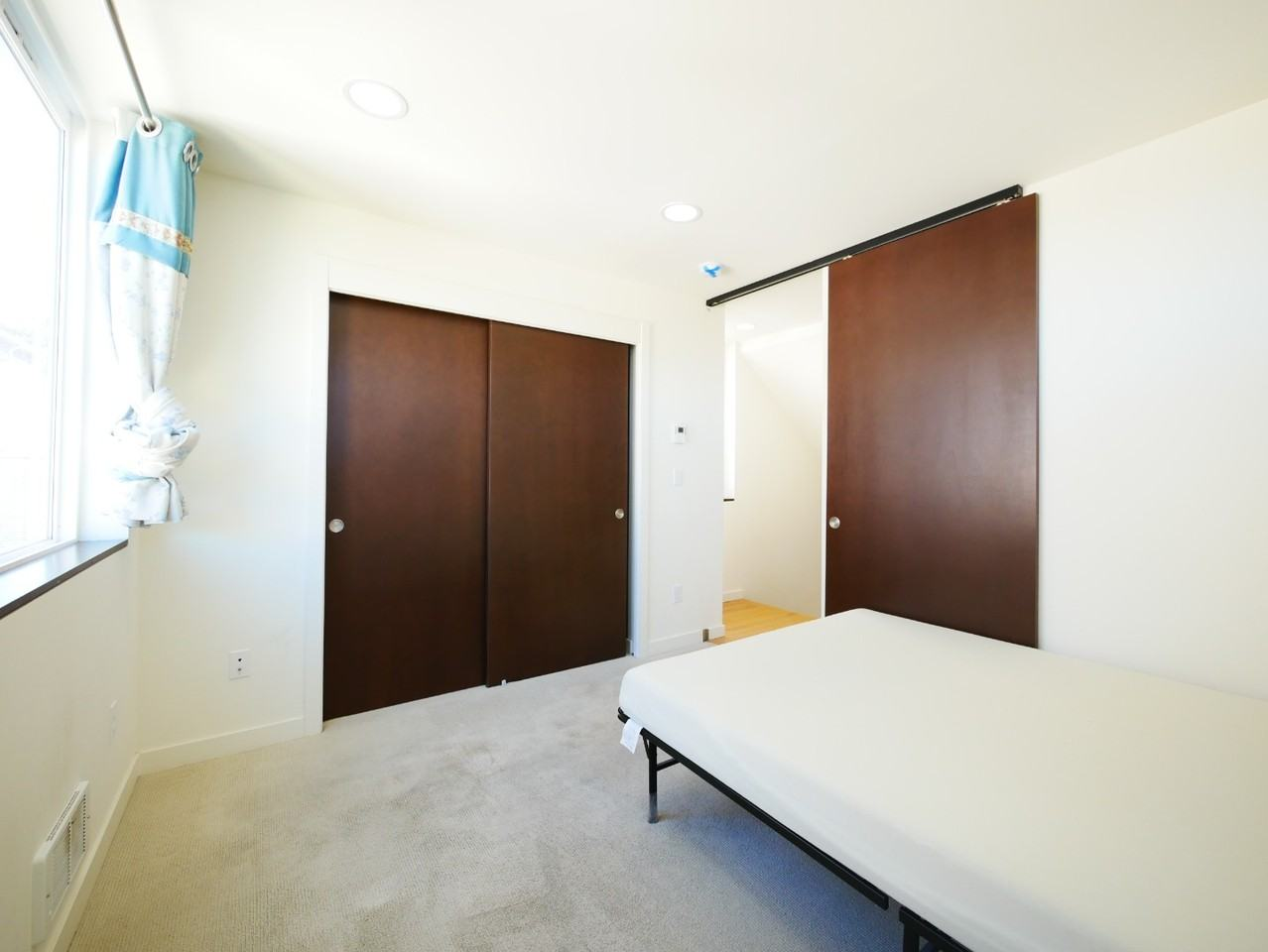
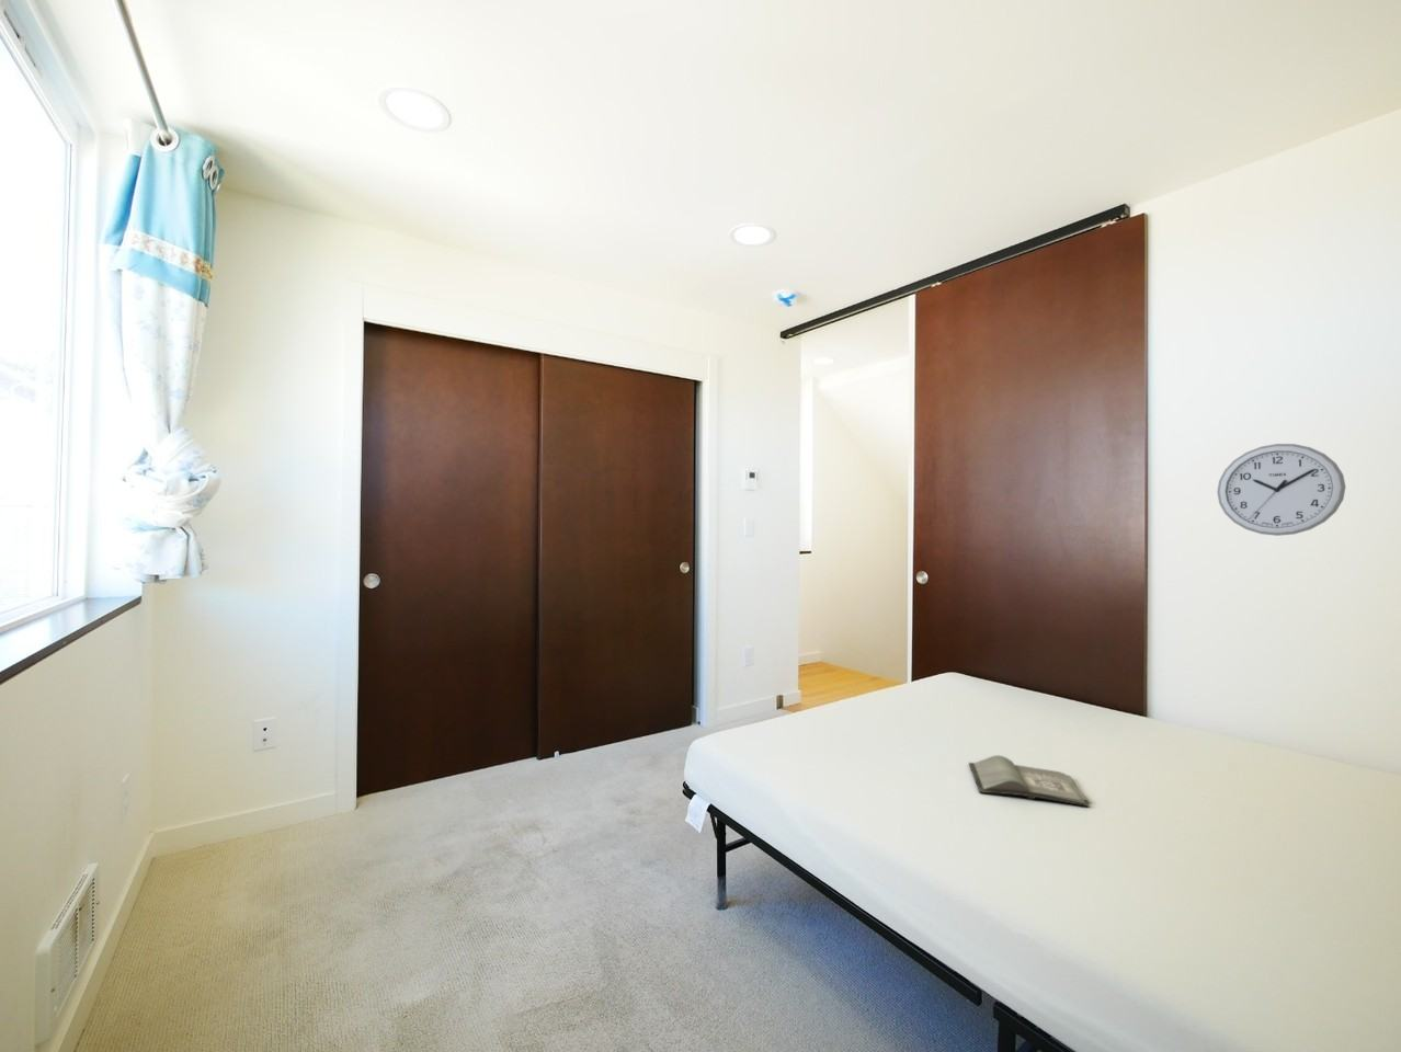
+ wall clock (1276, 488)
+ hardback book (1025, 776)
